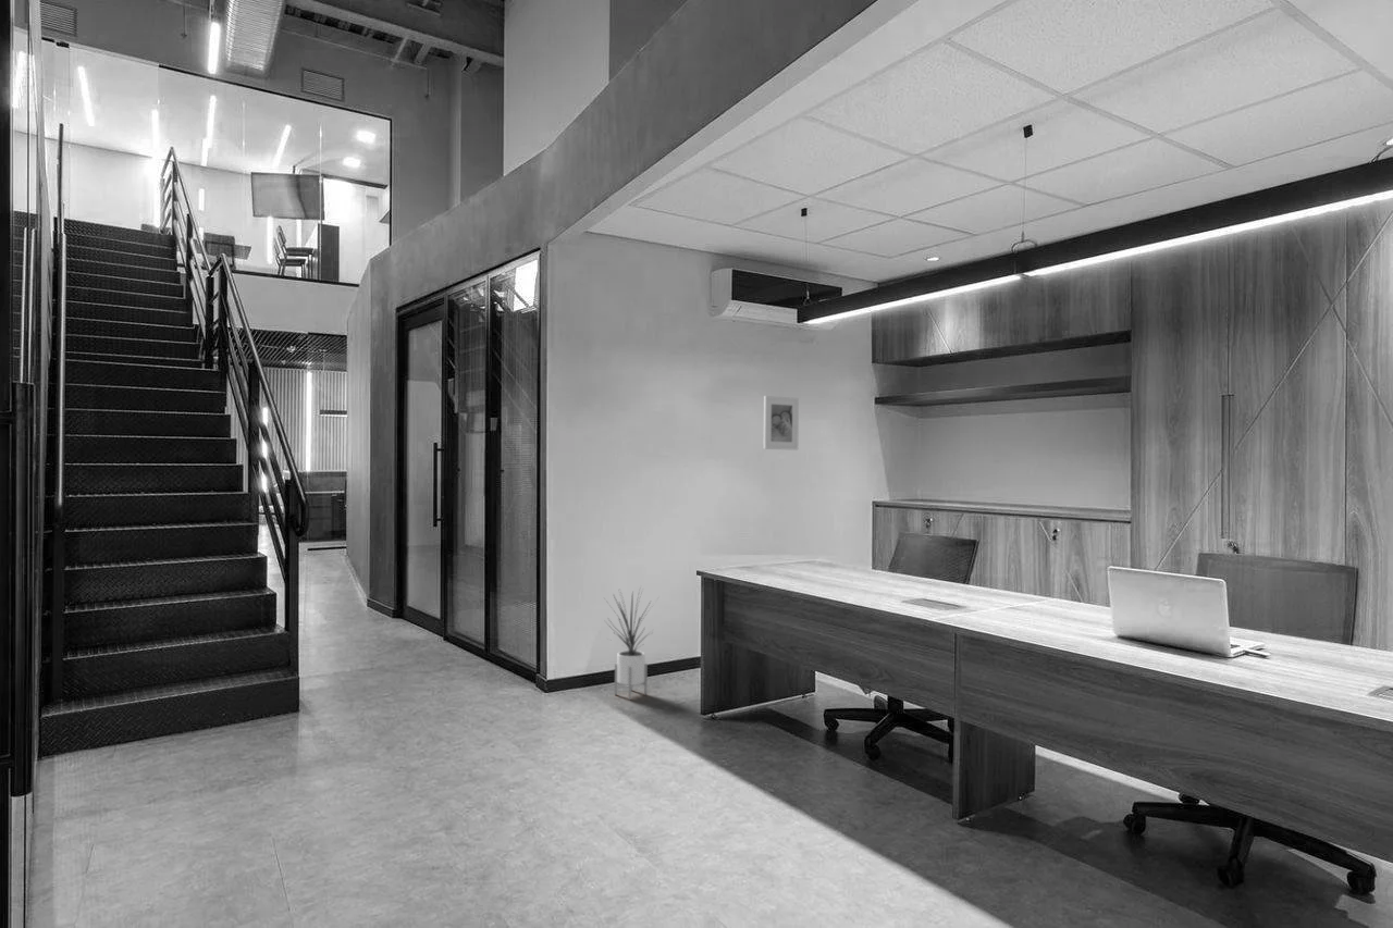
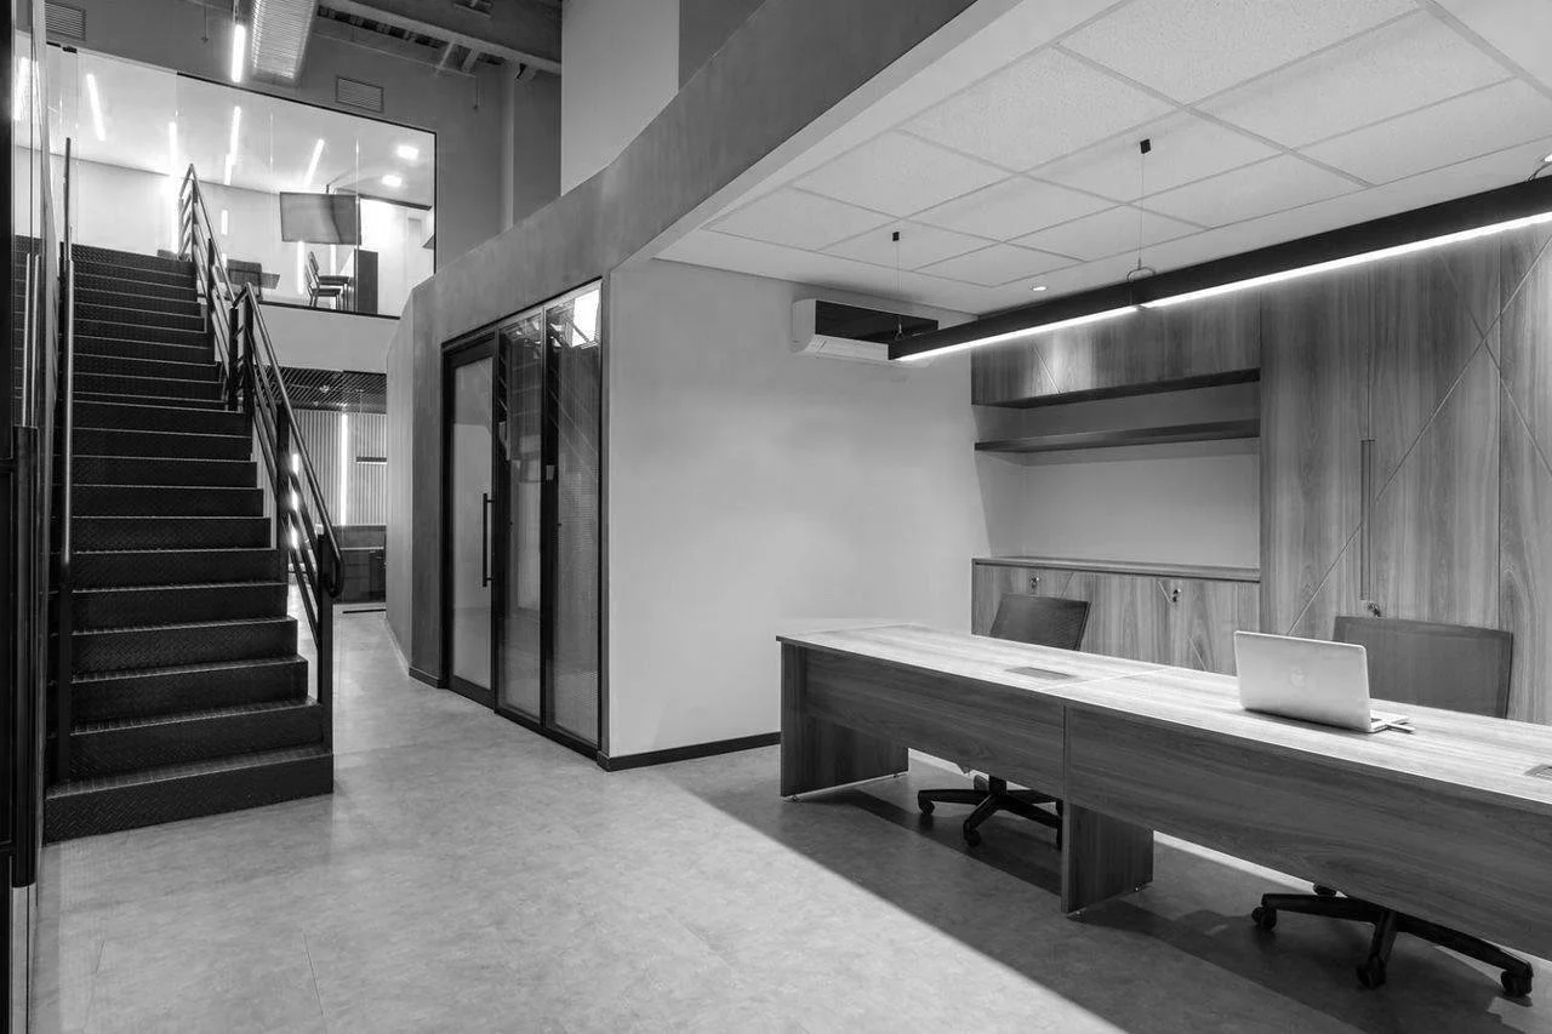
- house plant (631, 640)
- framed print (780, 423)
